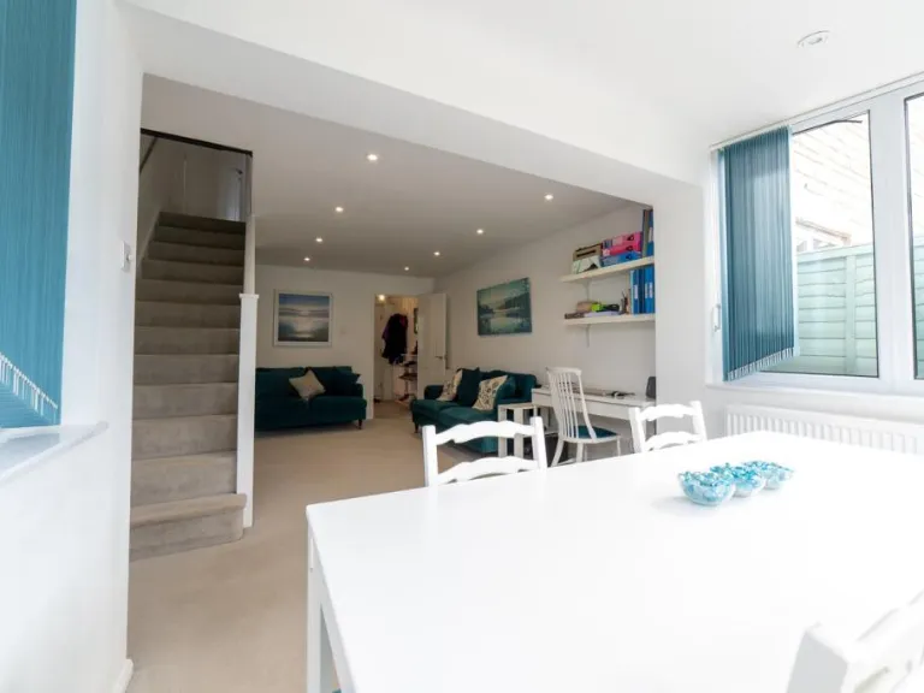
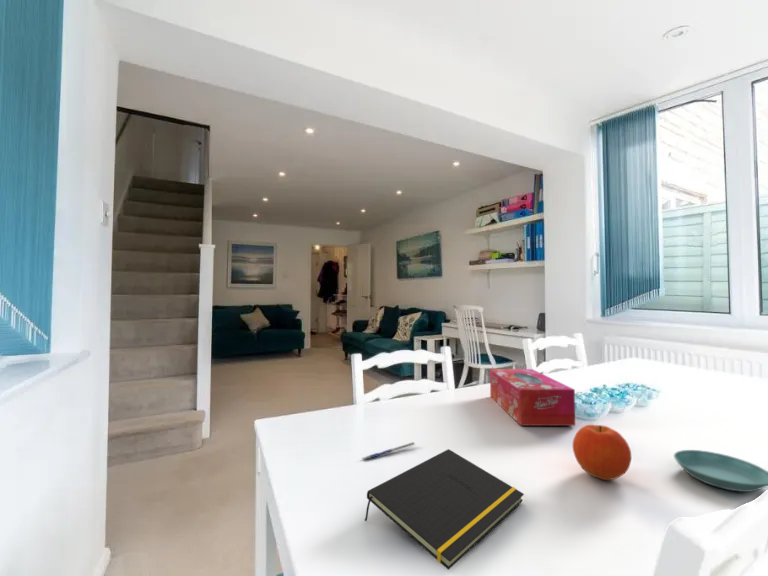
+ tissue box (527, 393)
+ pen (390, 450)
+ fruit (601, 451)
+ saucer (720, 471)
+ notepad (448, 495)
